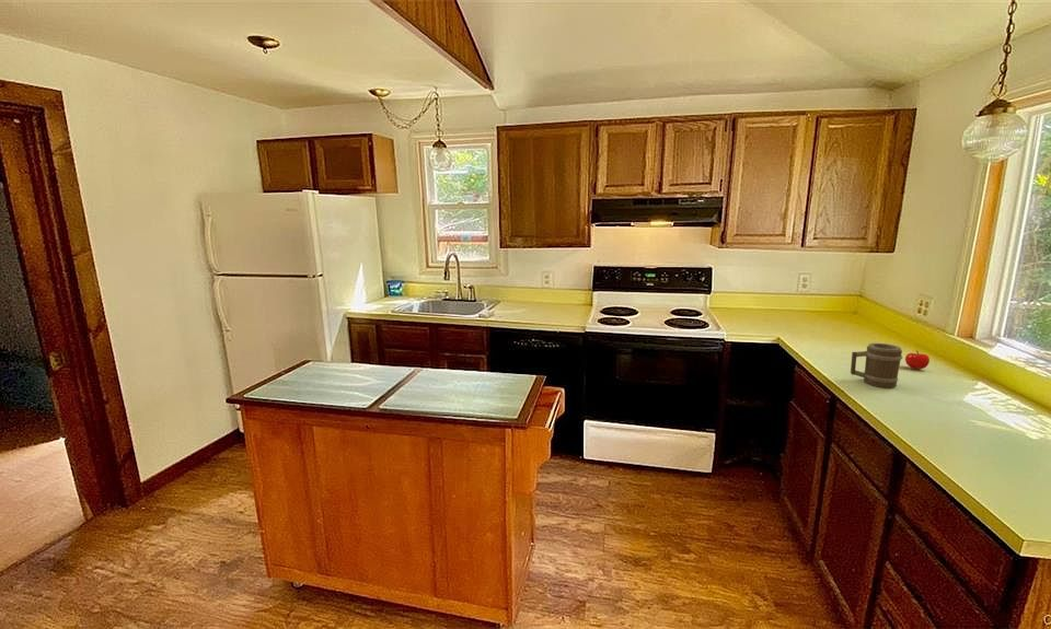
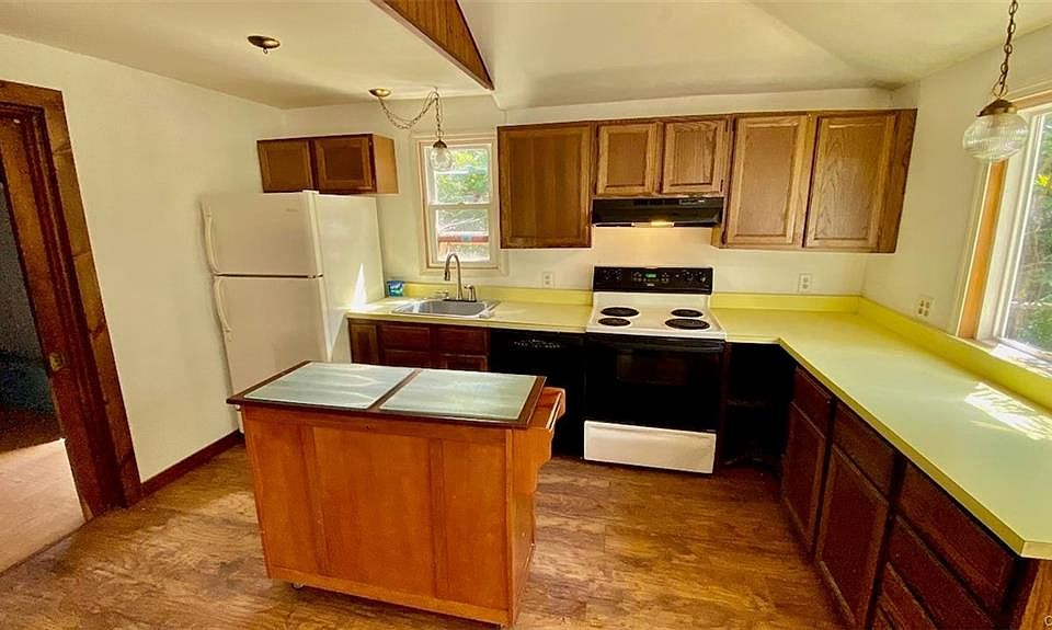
- apple (916, 359)
- barrel (875, 363)
